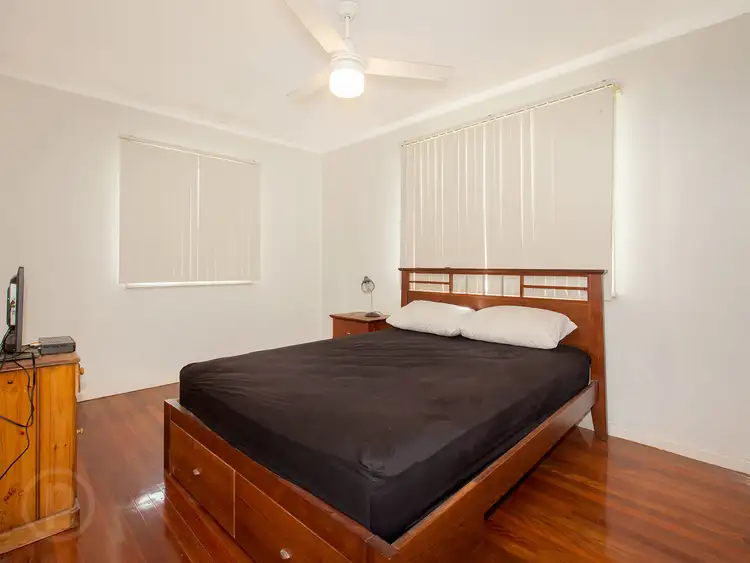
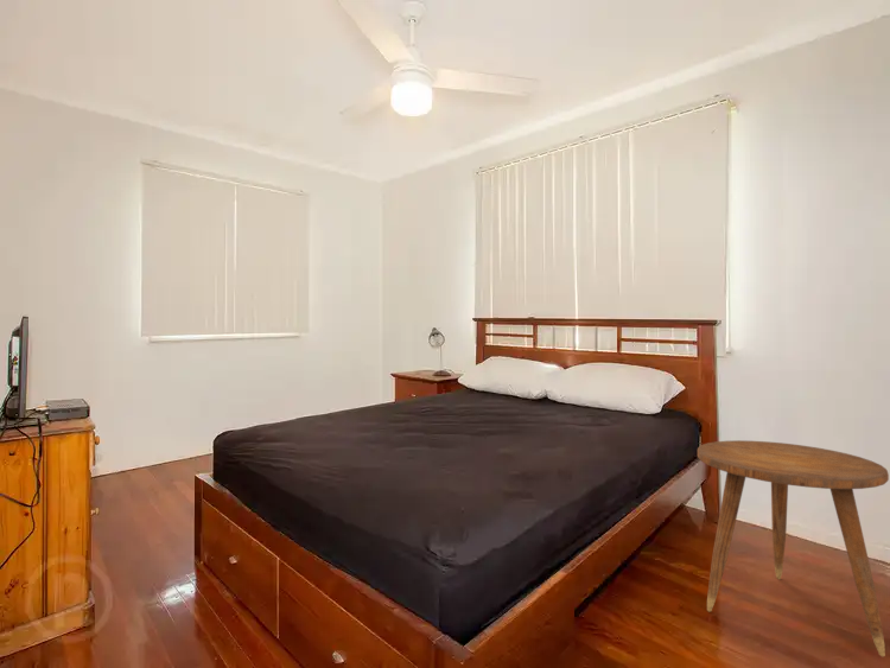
+ side table (783, 534)
